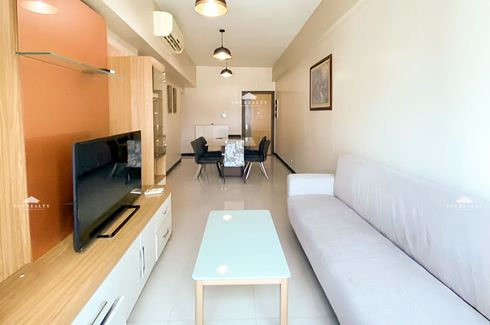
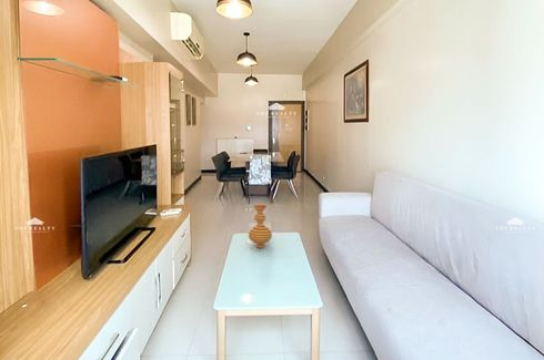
+ vase (260, 226)
